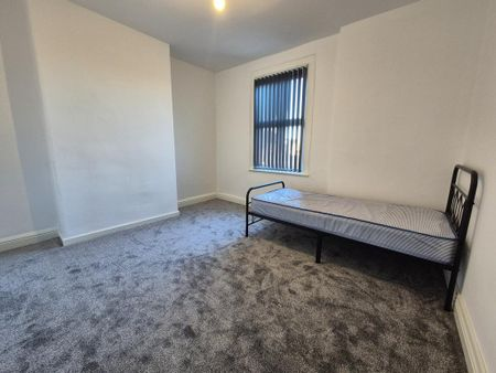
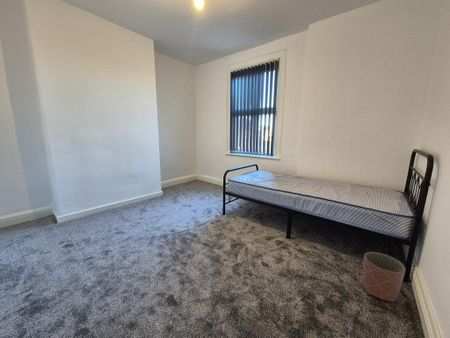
+ planter (381, 276)
